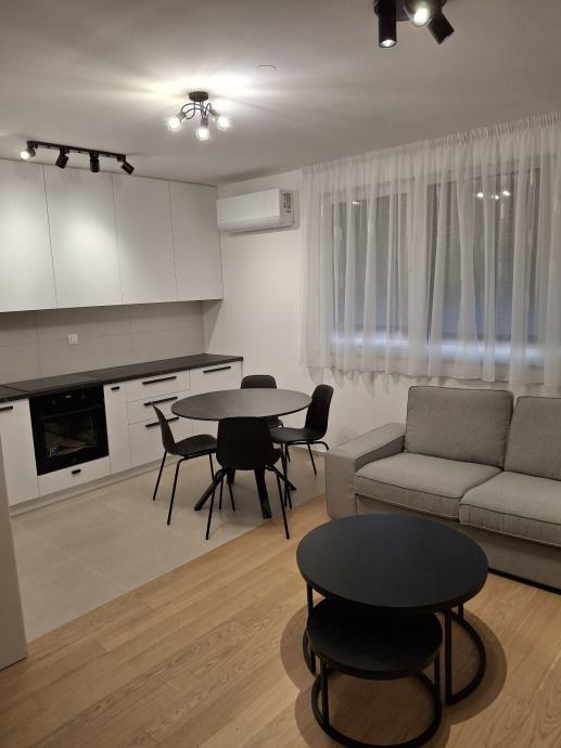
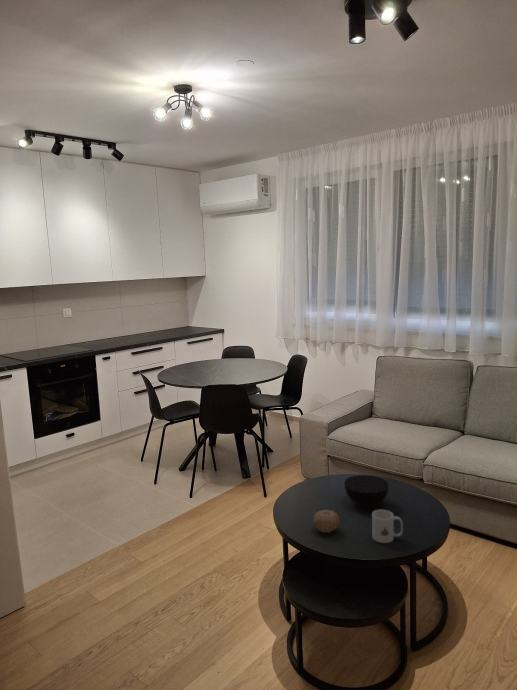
+ bowl (366, 494)
+ mug (387, 526)
+ fruit (326, 521)
